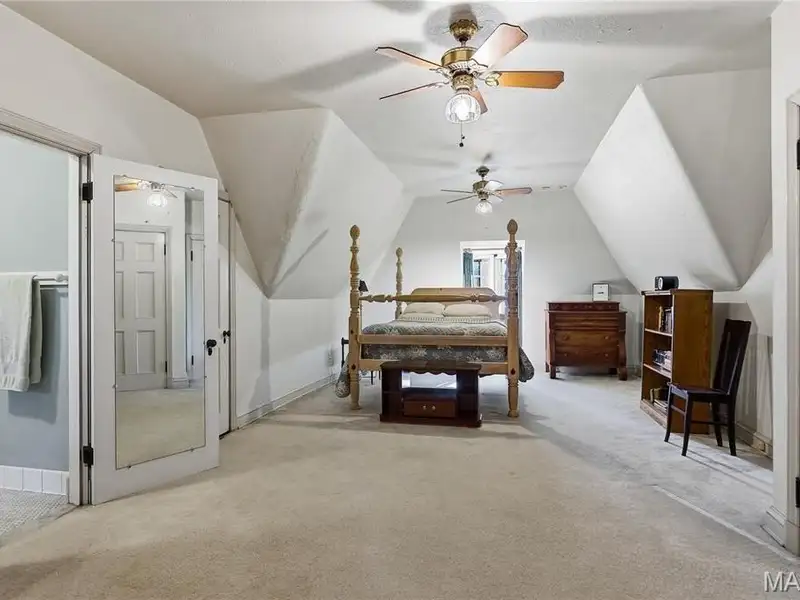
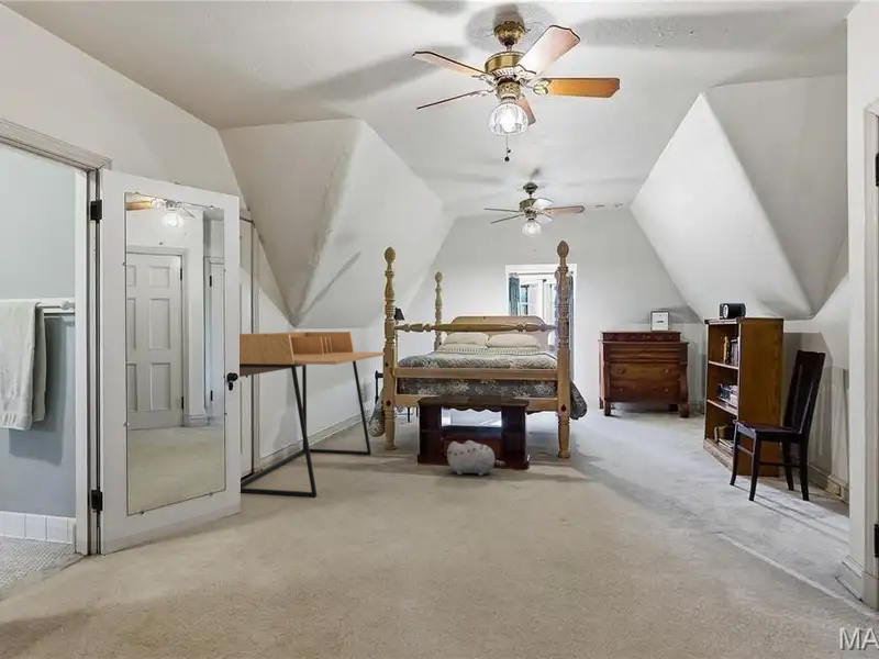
+ plush toy (476, 456)
+ desk (305, 402)
